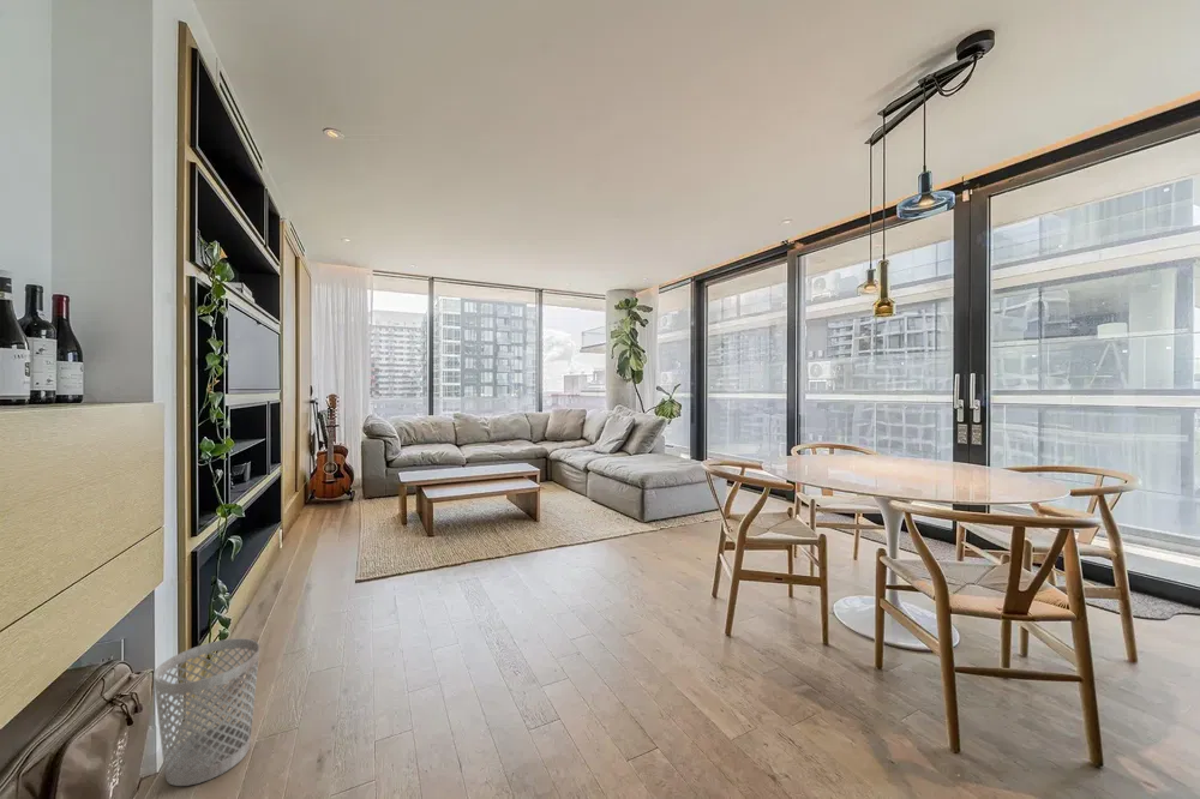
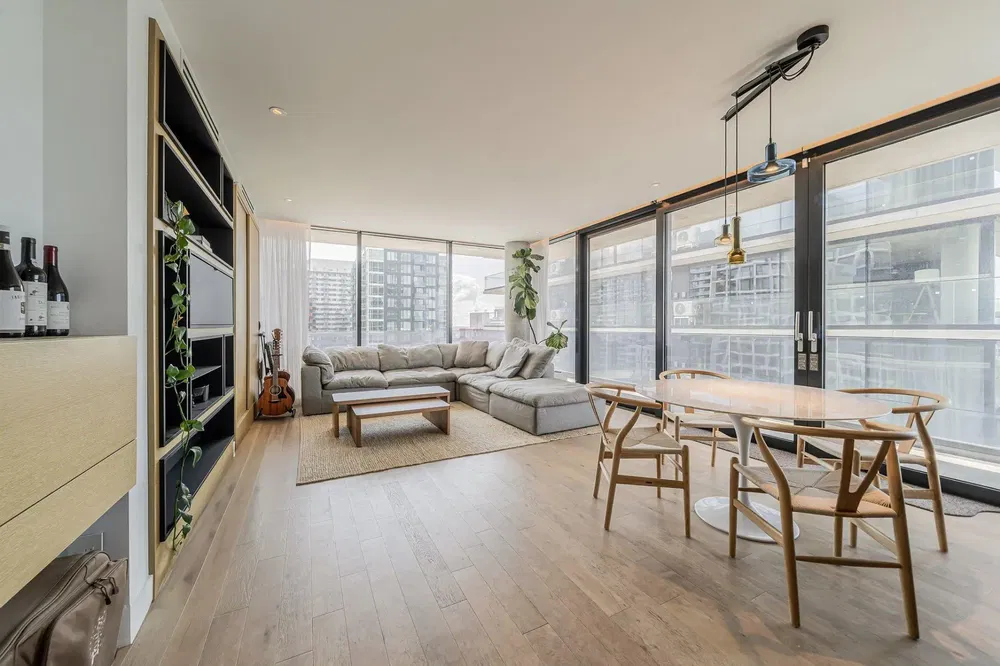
- wastebasket (209, 709)
